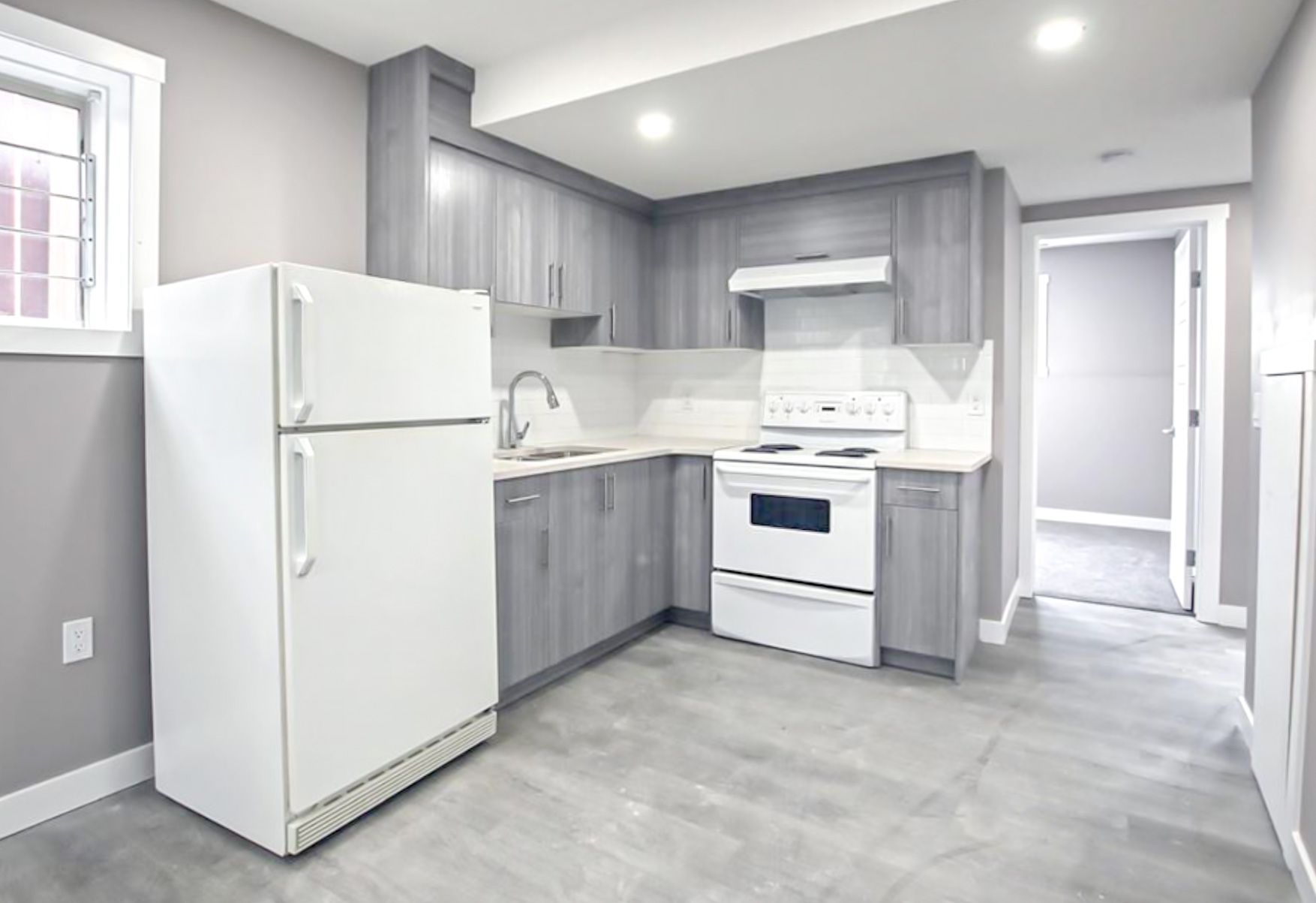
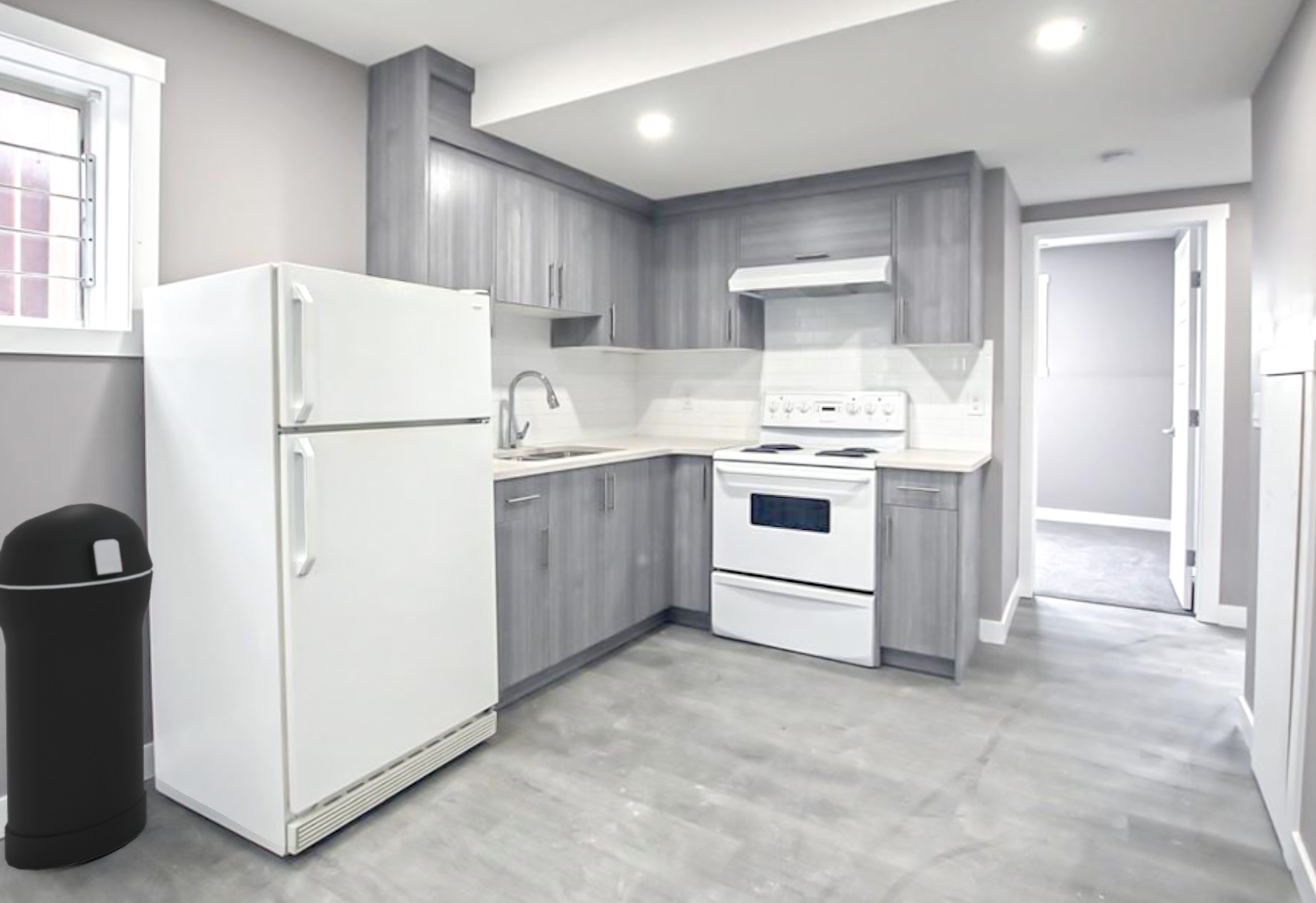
+ trash can (80, 671)
